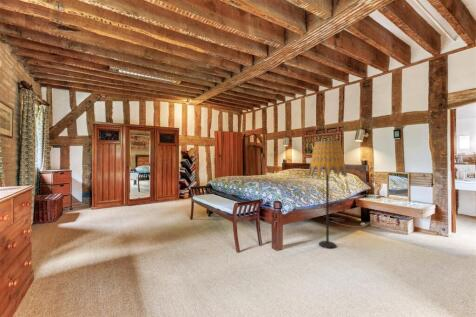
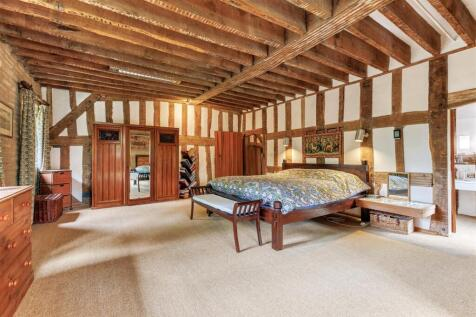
- floor lamp (327, 193)
